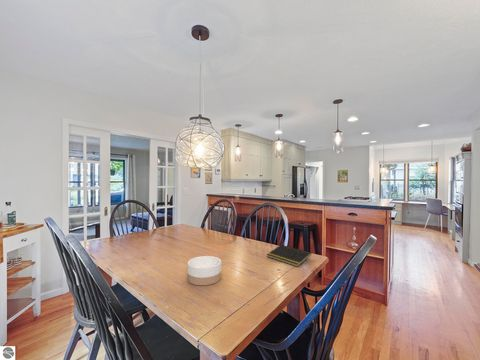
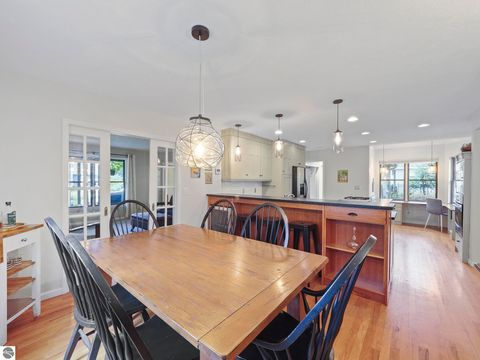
- bowl (204, 269)
- notepad (288, 254)
